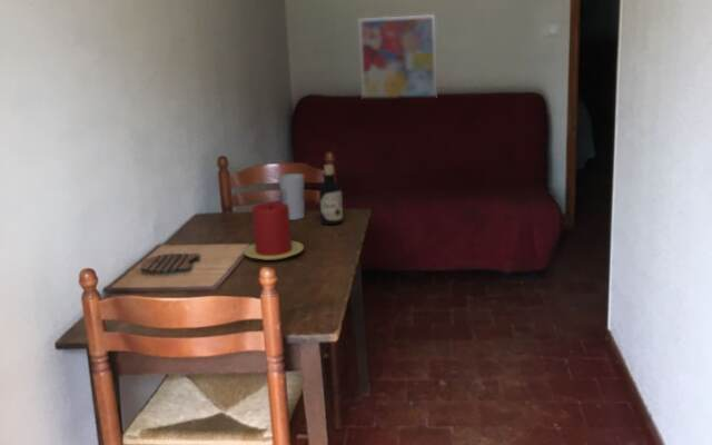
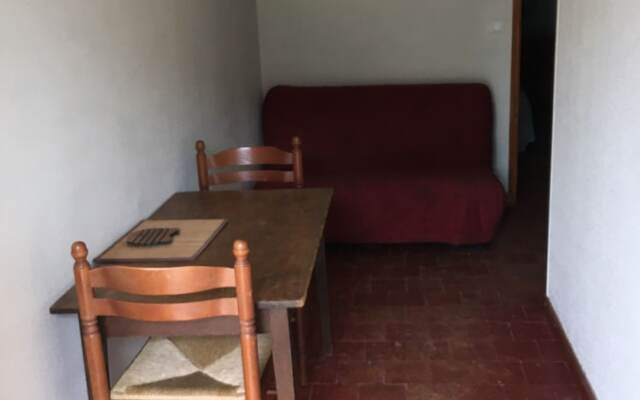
- cup (293, 197)
- bottle (329, 194)
- wall art (398, 66)
- candle (271, 230)
